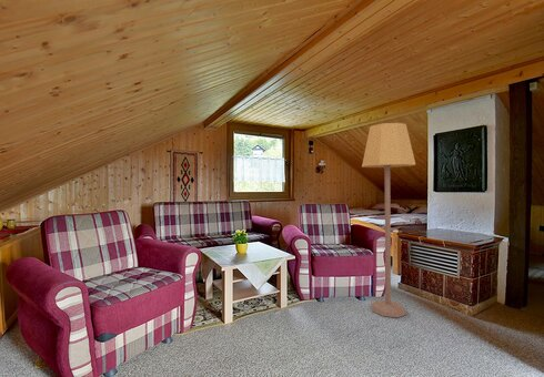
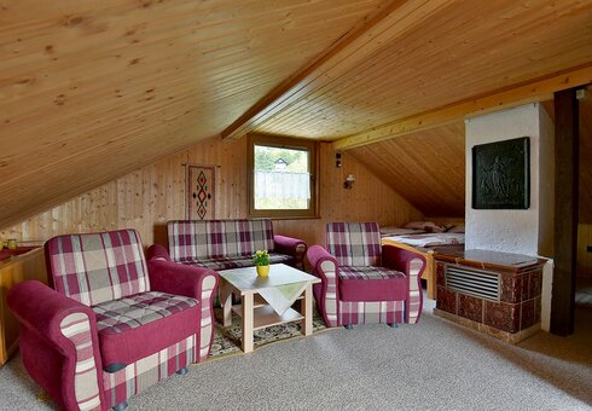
- lamp (387, 218)
